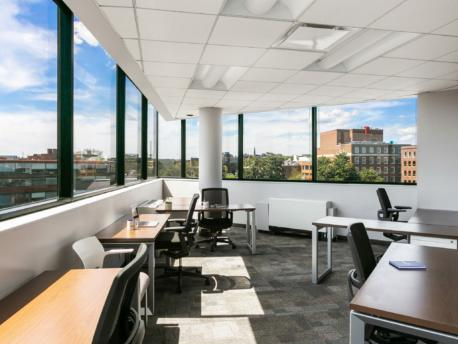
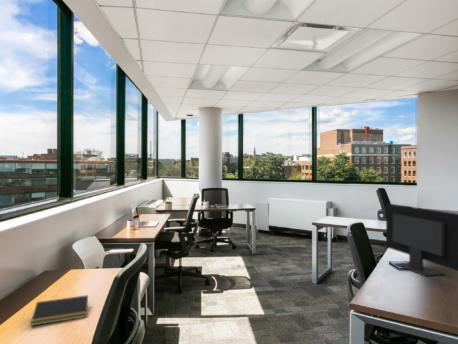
+ computer monitor (418, 238)
+ notepad (61, 309)
